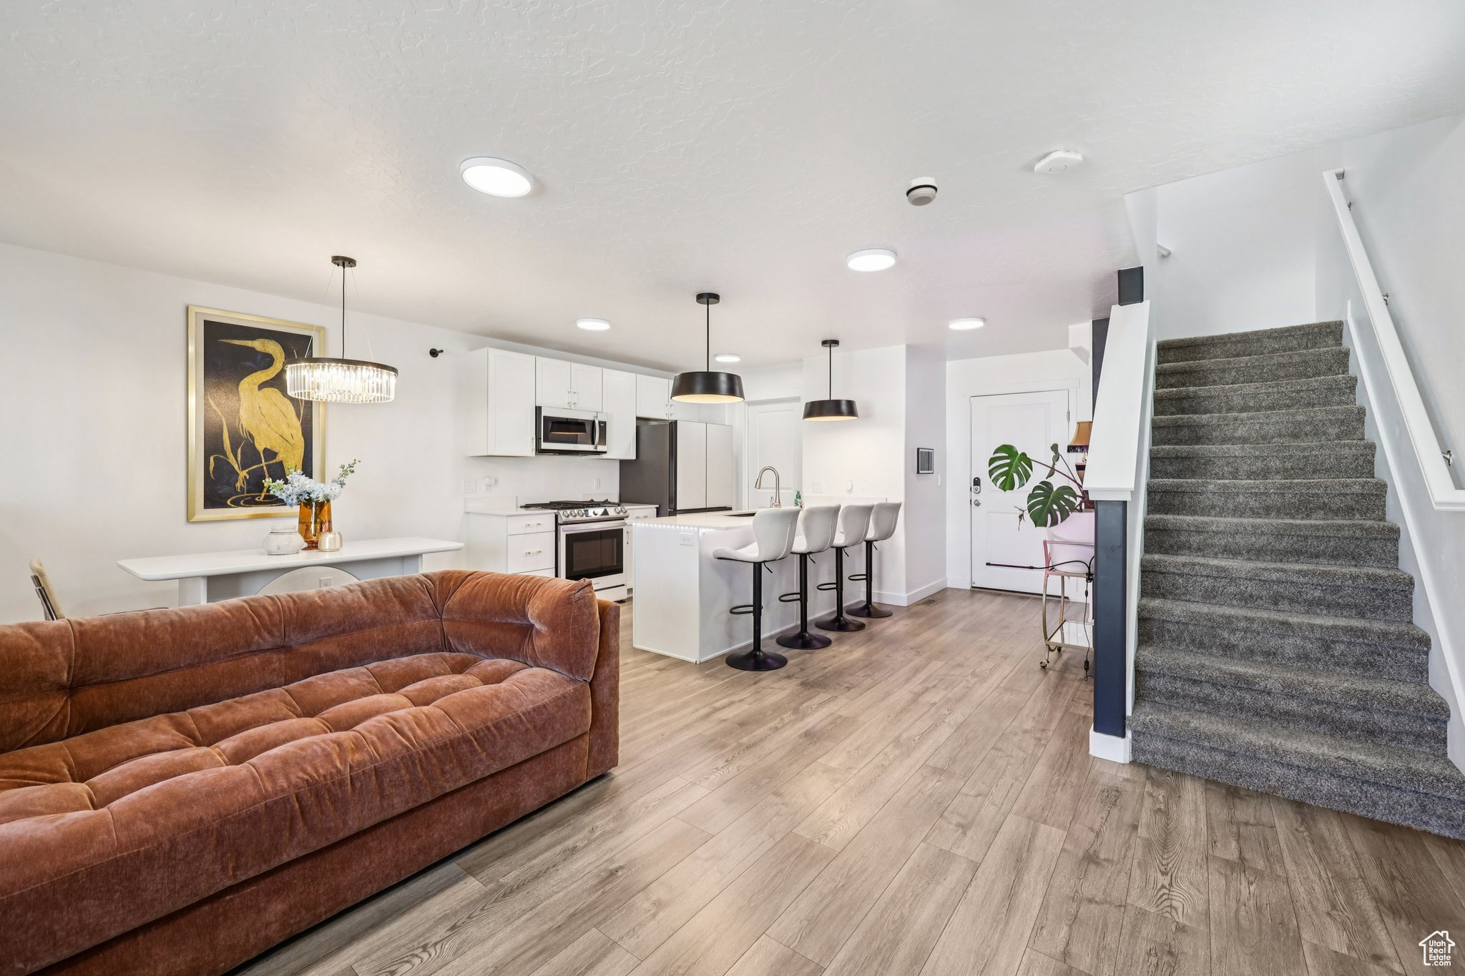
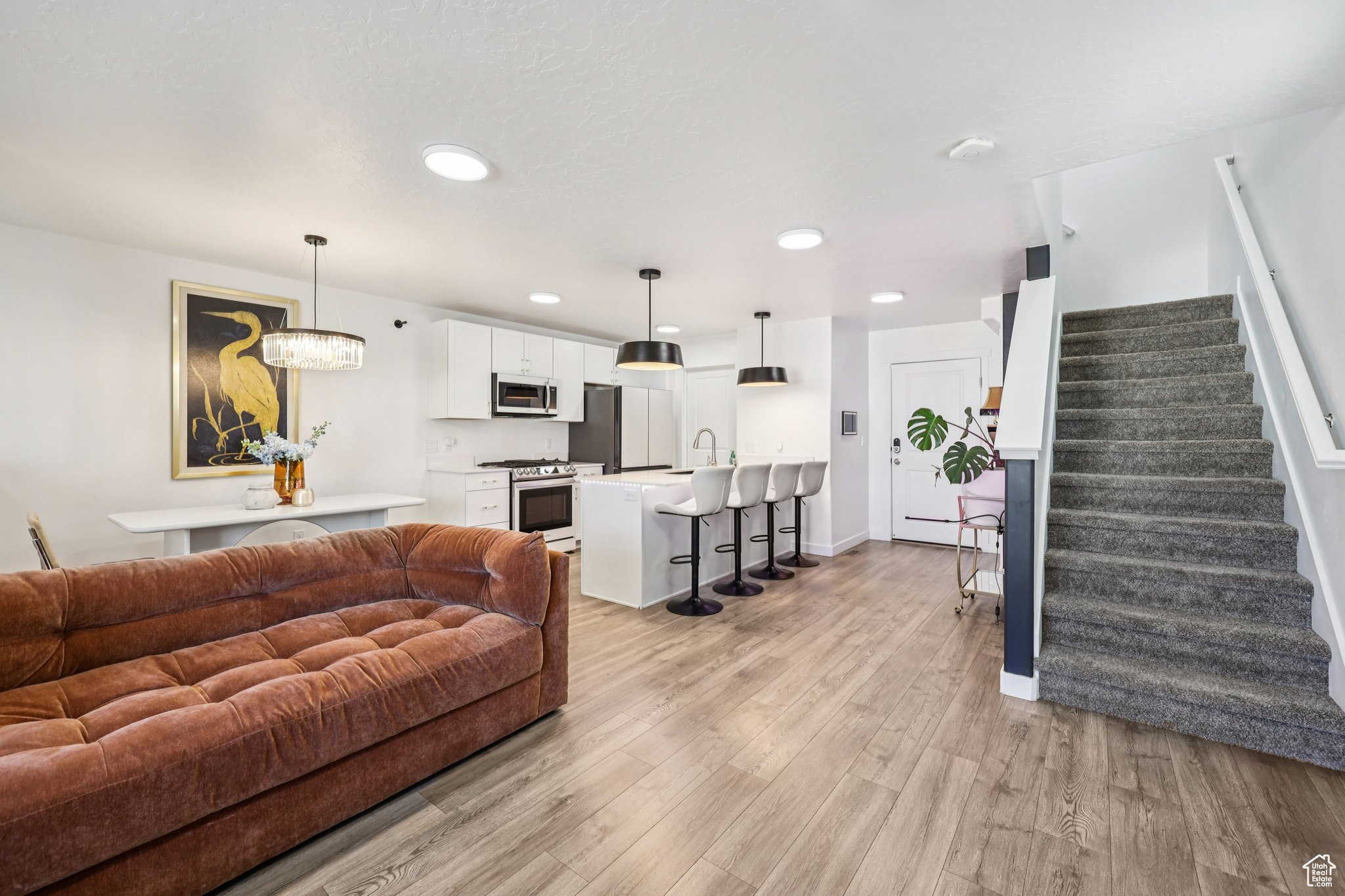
- smoke detector (921, 192)
